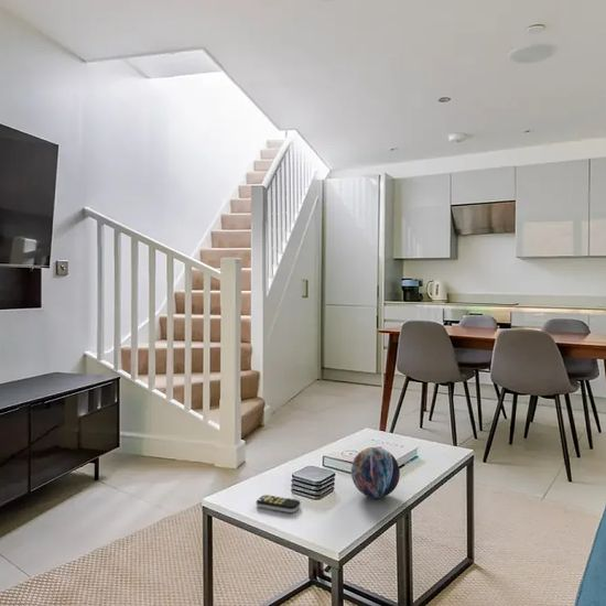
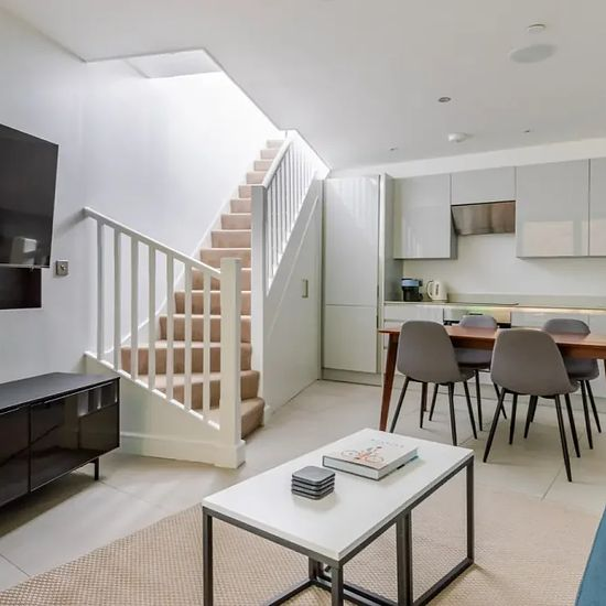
- remote control (278, 502)
- decorative orb (375, 472)
